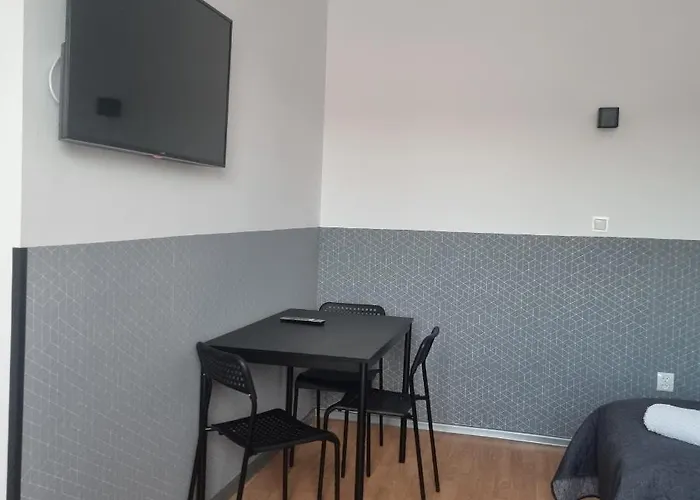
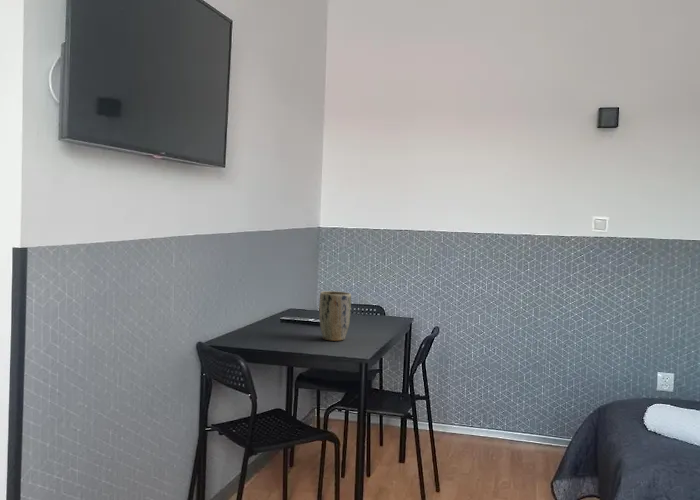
+ plant pot (334, 315)
